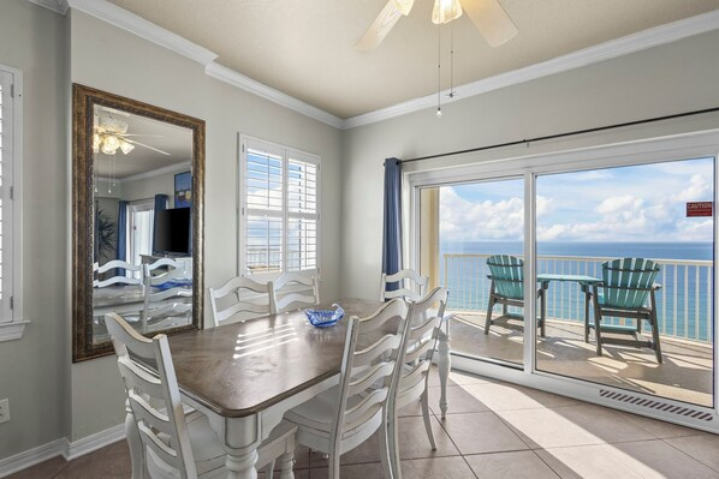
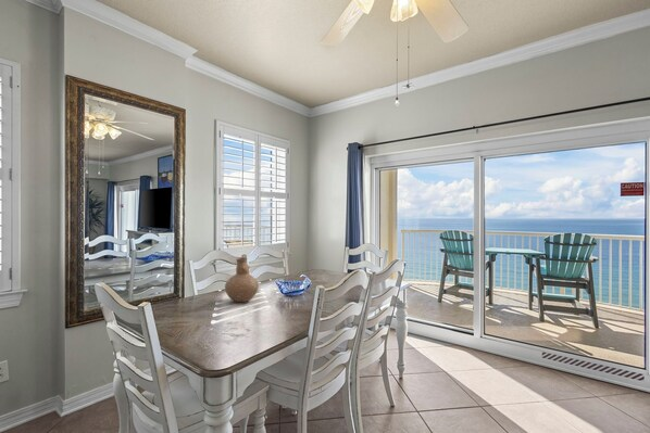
+ vase (241, 279)
